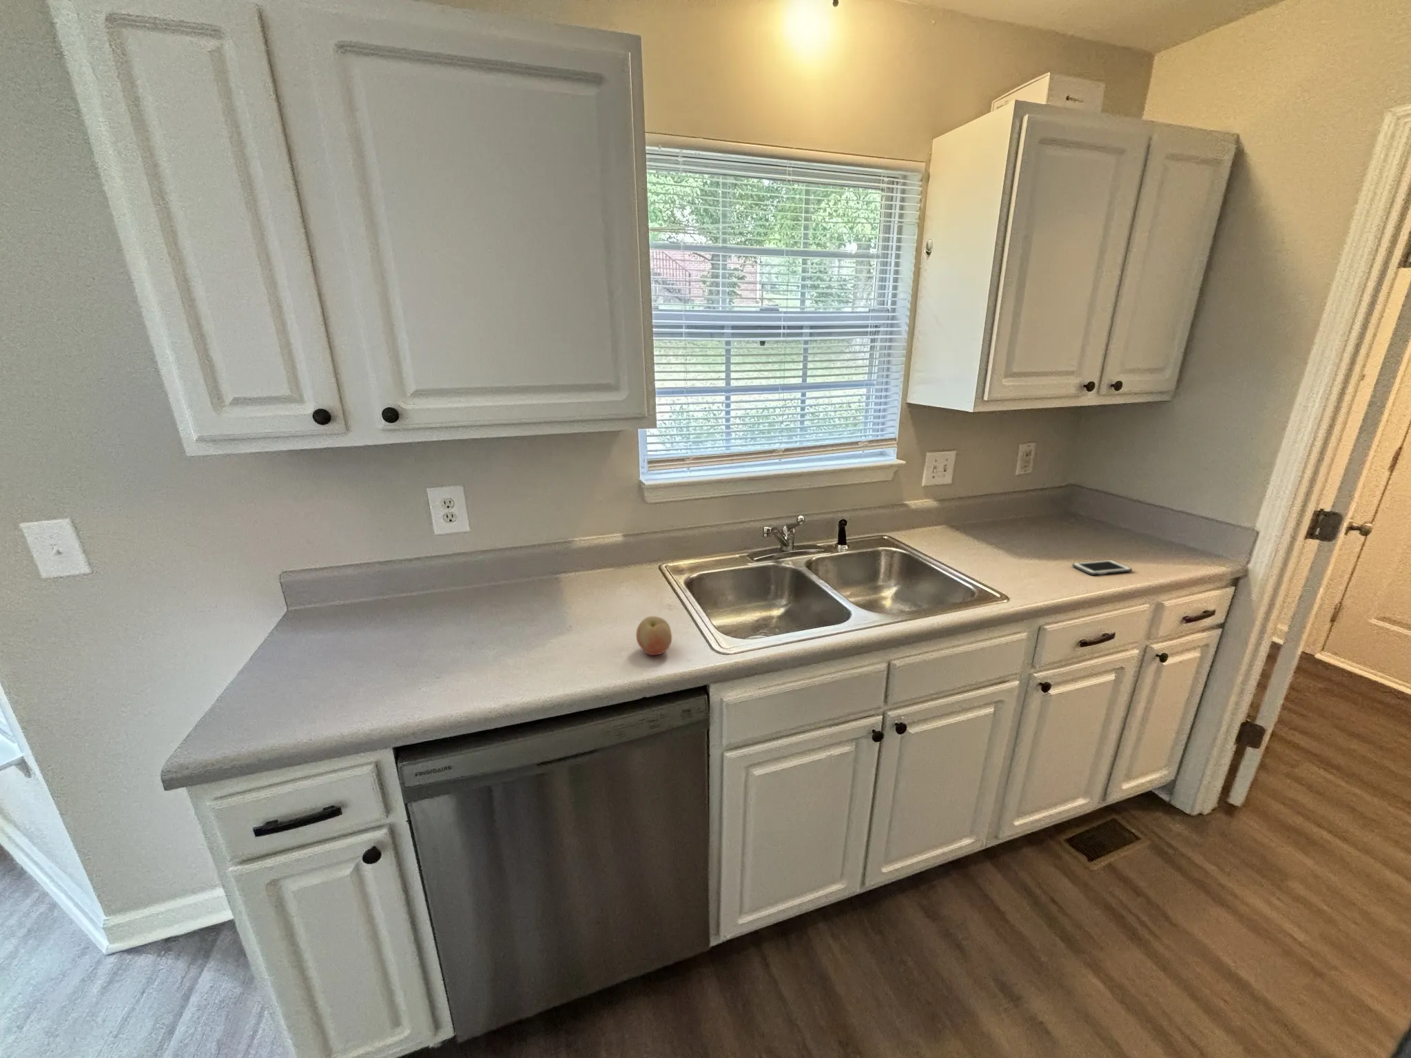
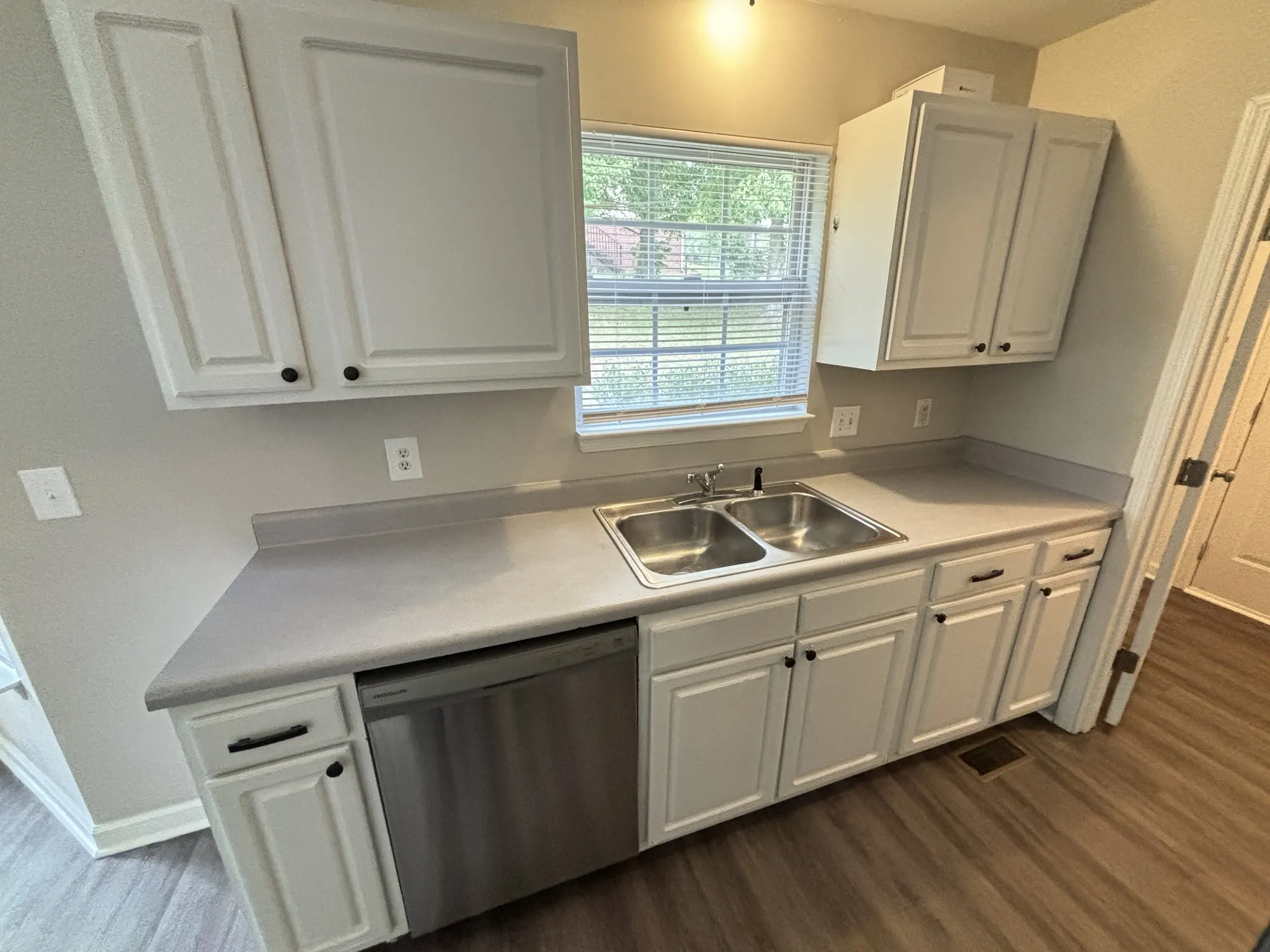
- fruit (653, 635)
- cell phone (1102, 567)
